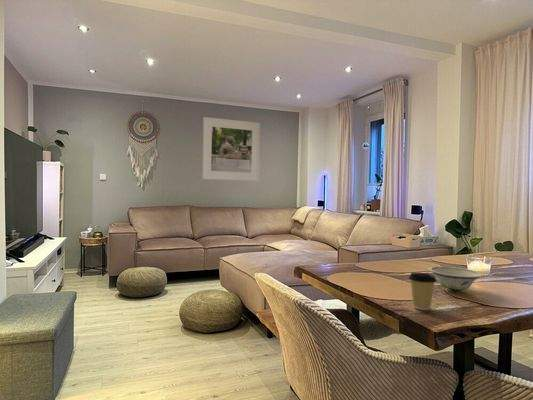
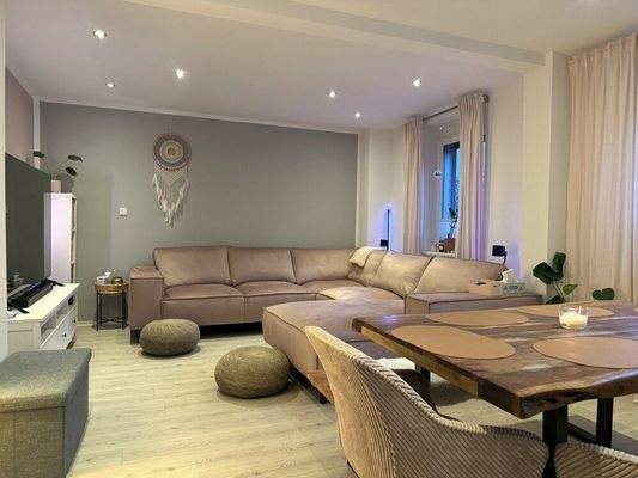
- coffee cup (422, 290)
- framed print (232, 150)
- bowl (454, 280)
